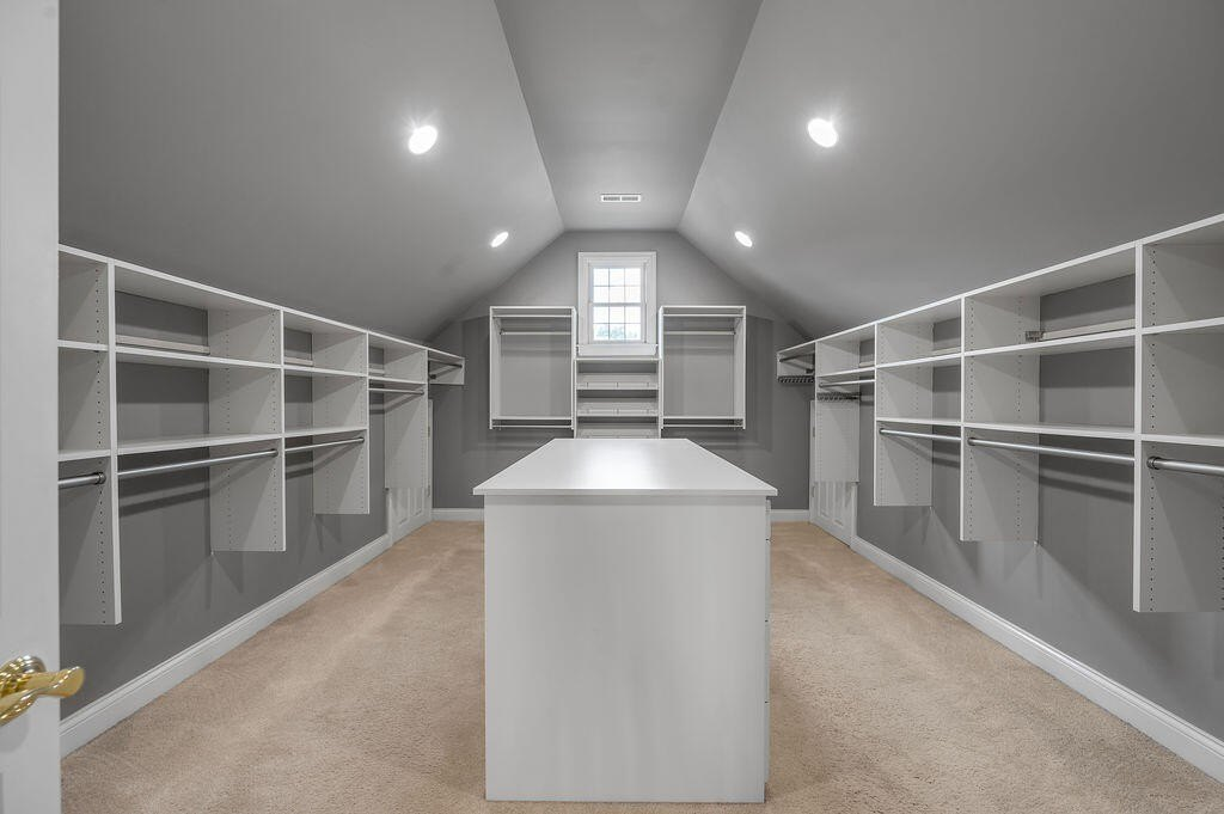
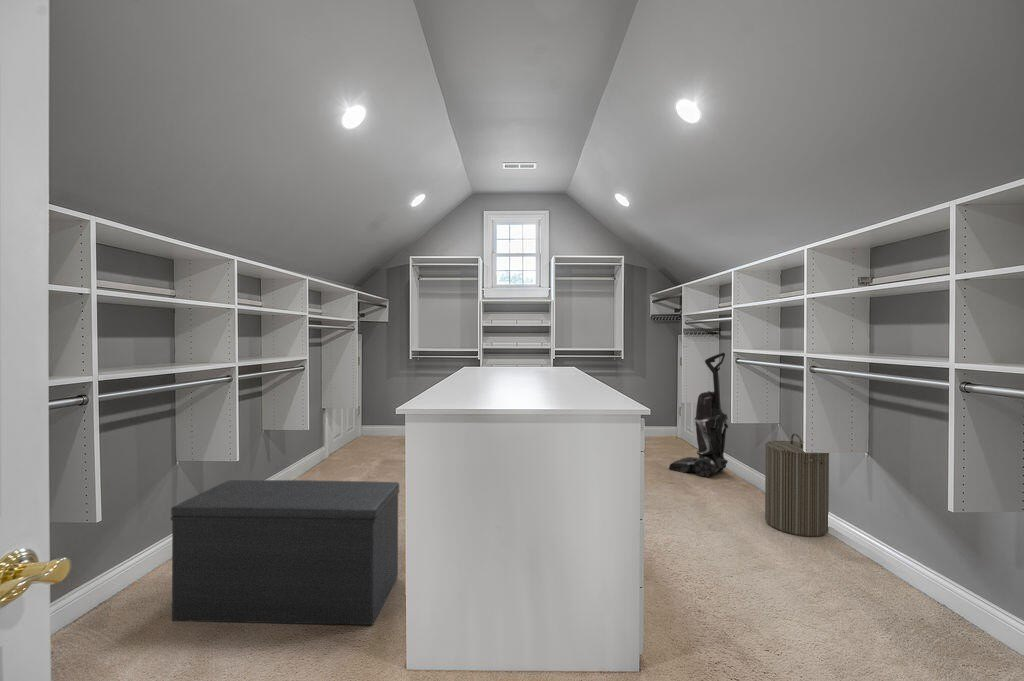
+ laundry hamper (796, 479)
+ vacuum cleaner (697, 411)
+ bench (294, 544)
